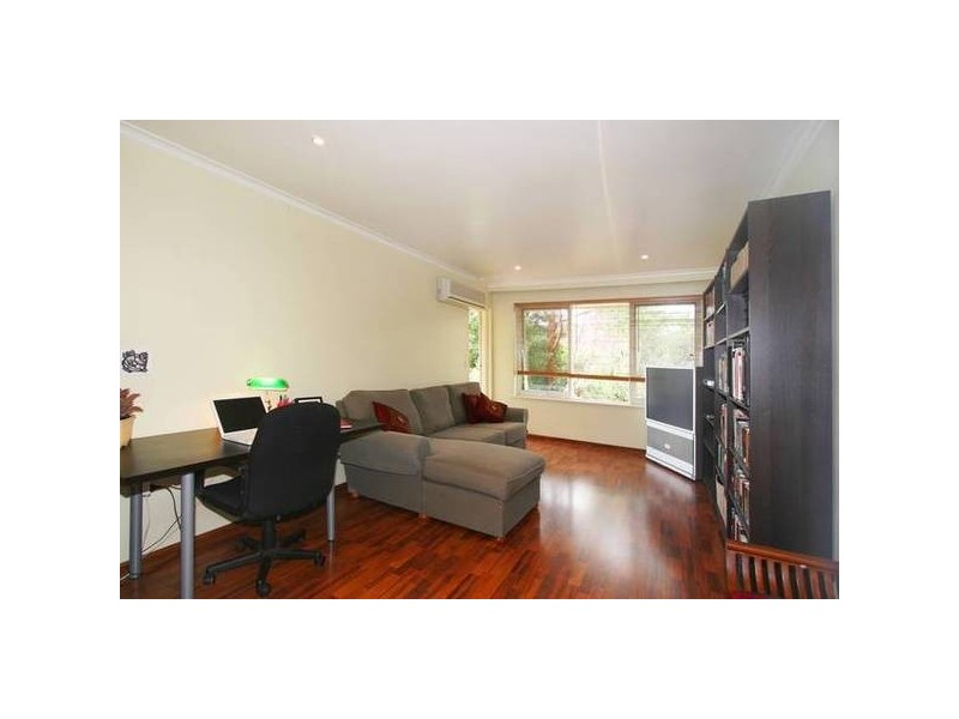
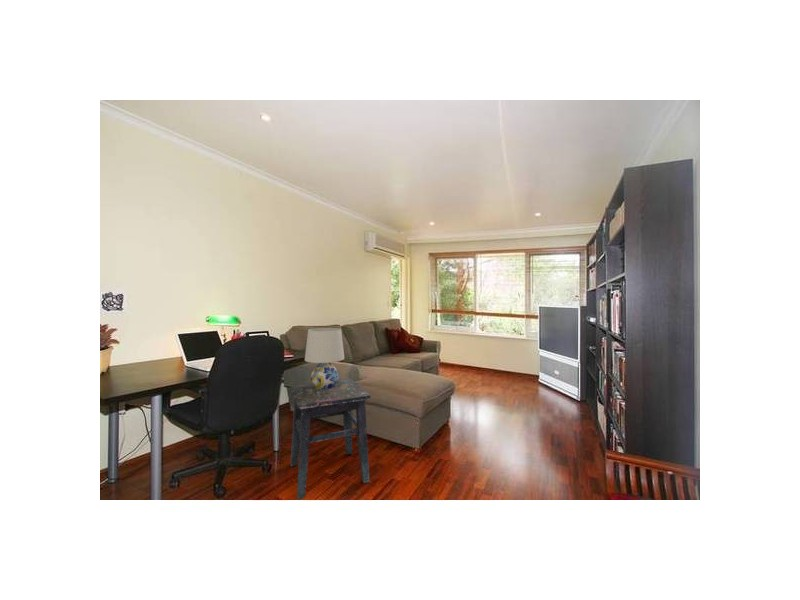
+ side table (328, 433)
+ table lamp (324, 357)
